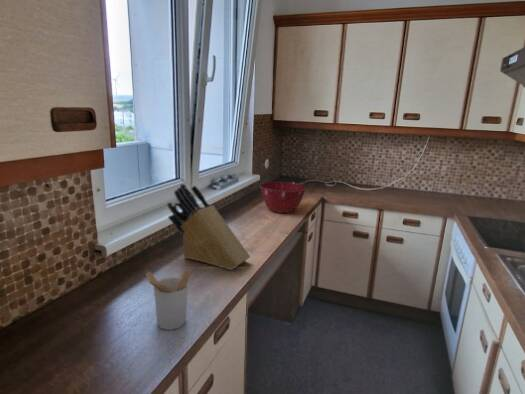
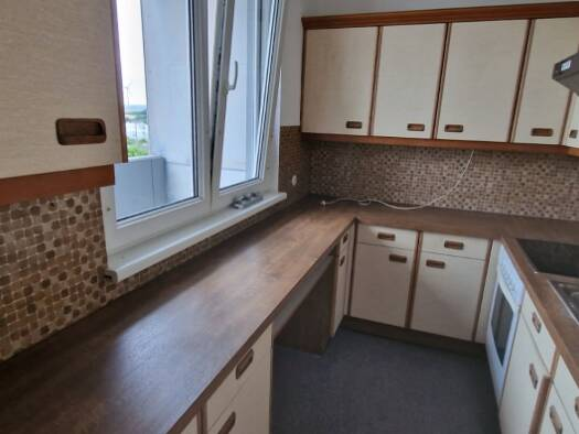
- utensil holder (166, 298)
- knife block (207, 222)
- mixing bowl (282, 198)
